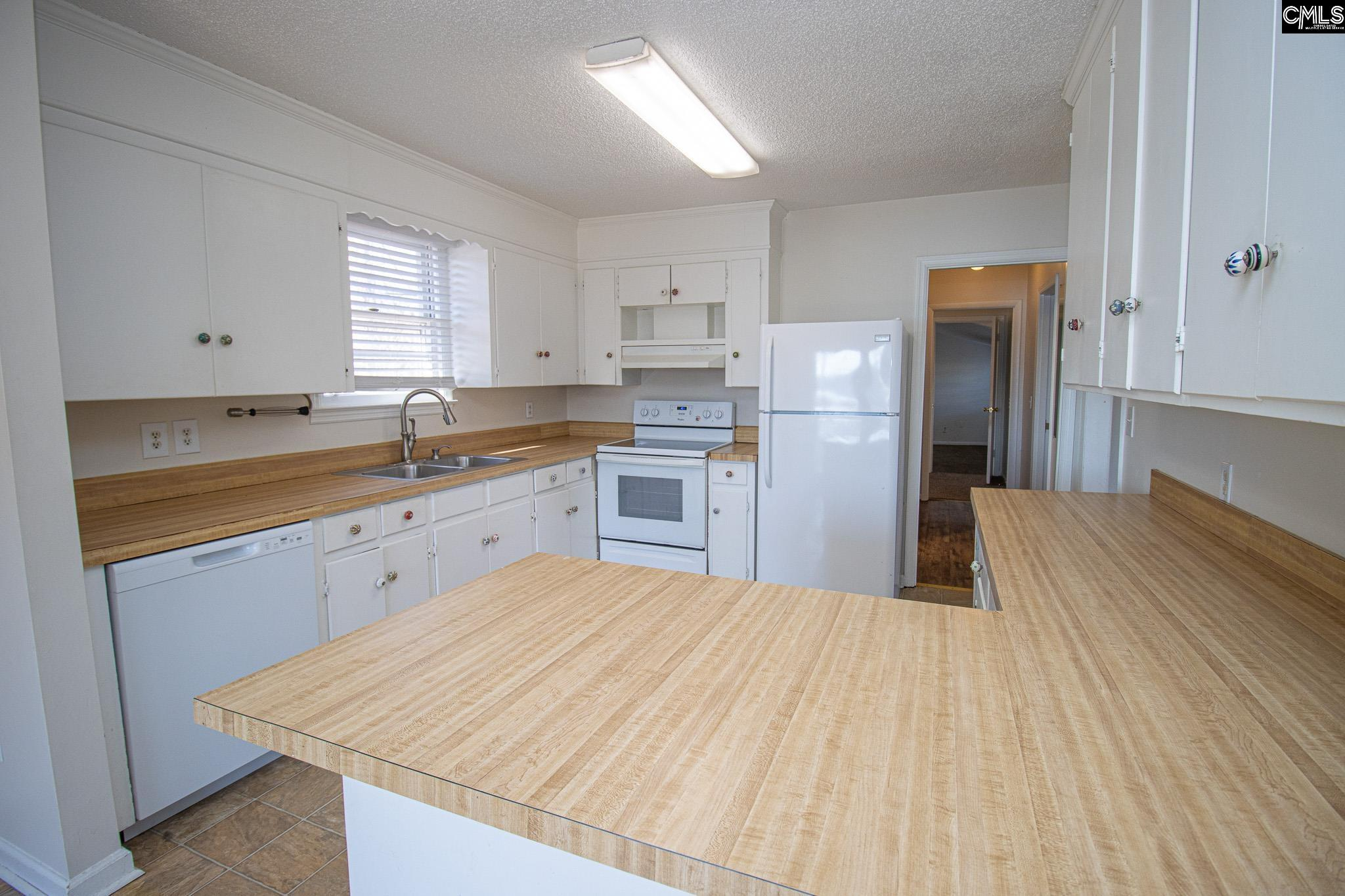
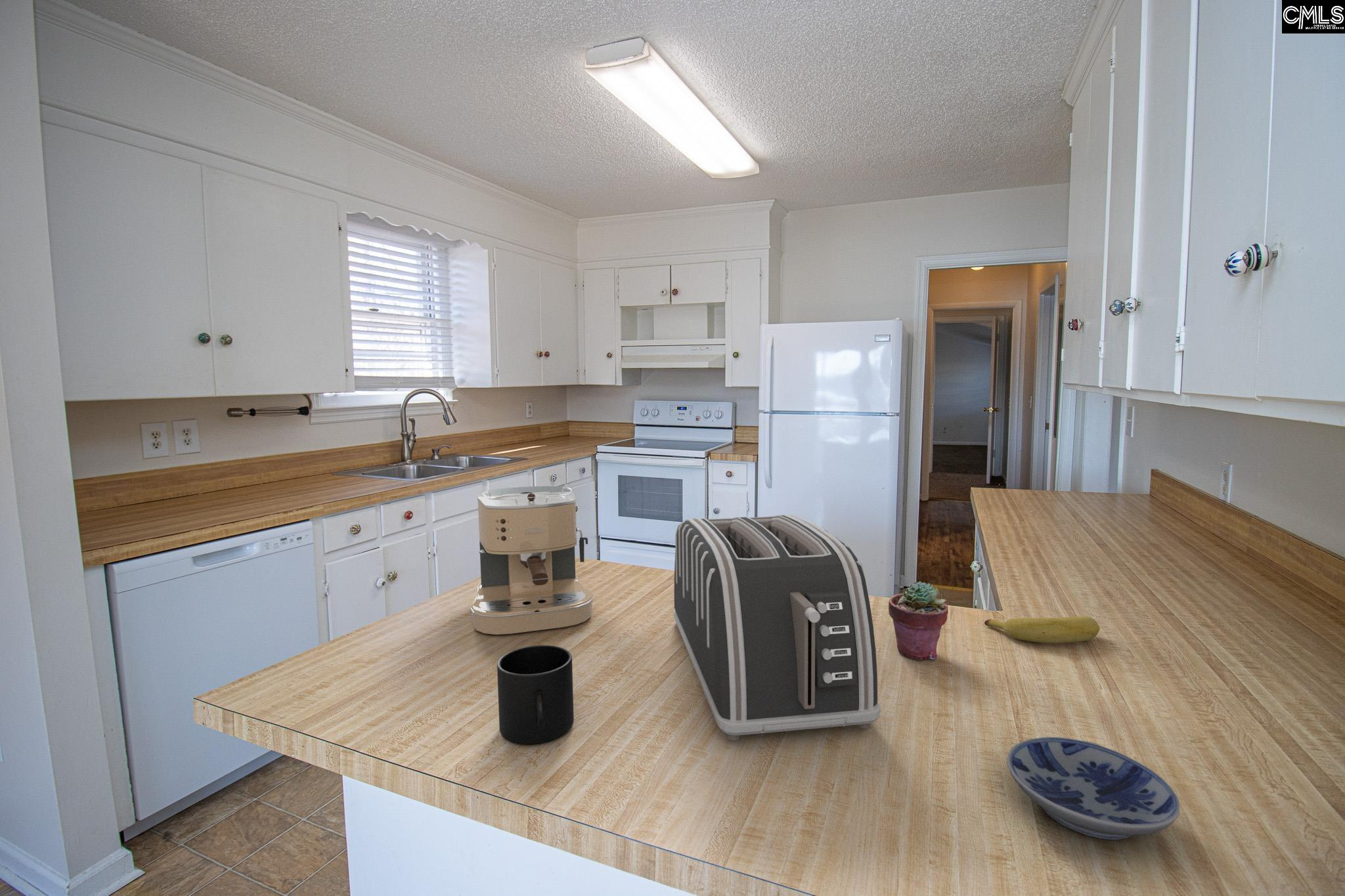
+ mug (537, 697)
+ coffee maker (531, 552)
+ potted succulent (917, 617)
+ banana (1049, 624)
+ bowl (1087, 793)
+ toaster (760, 599)
